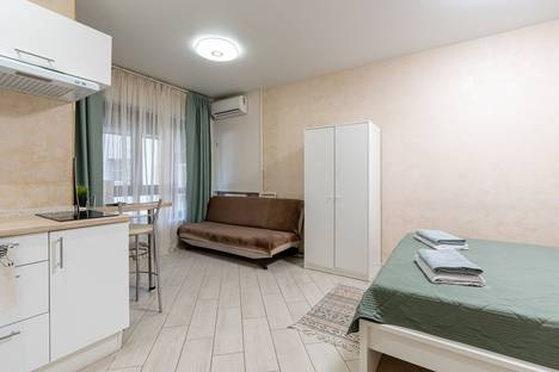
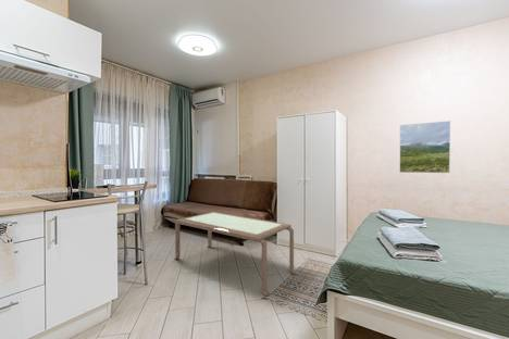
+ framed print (423, 148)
+ coffee table (234, 236)
